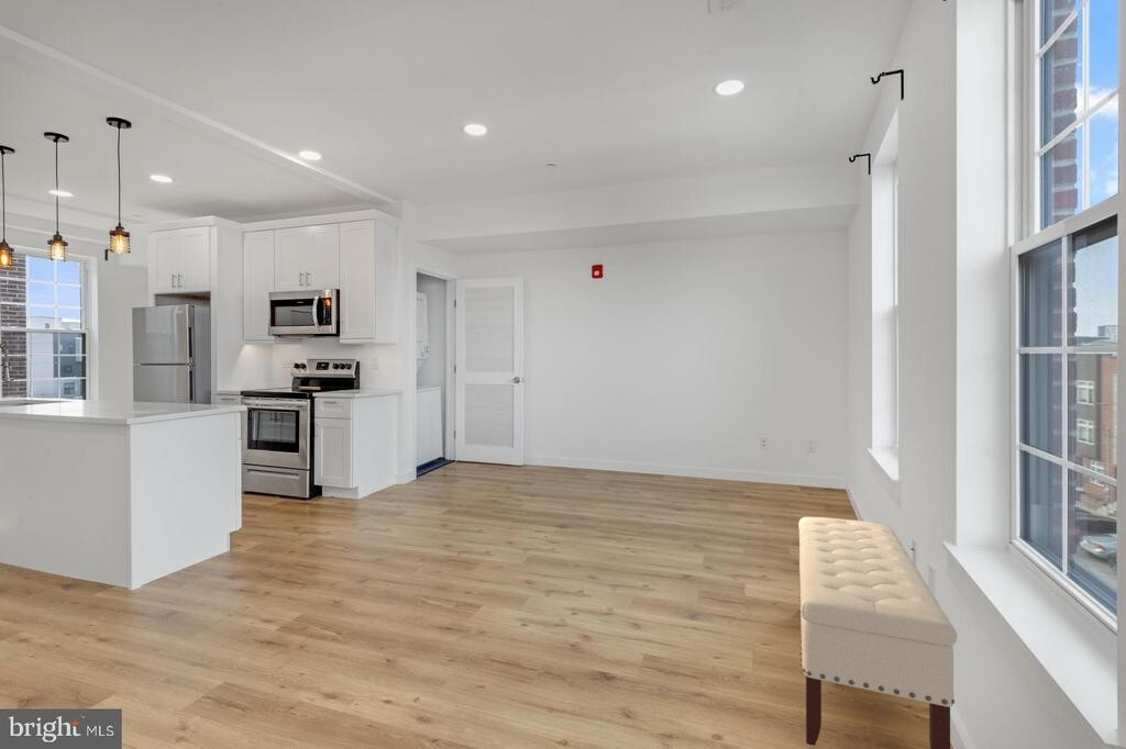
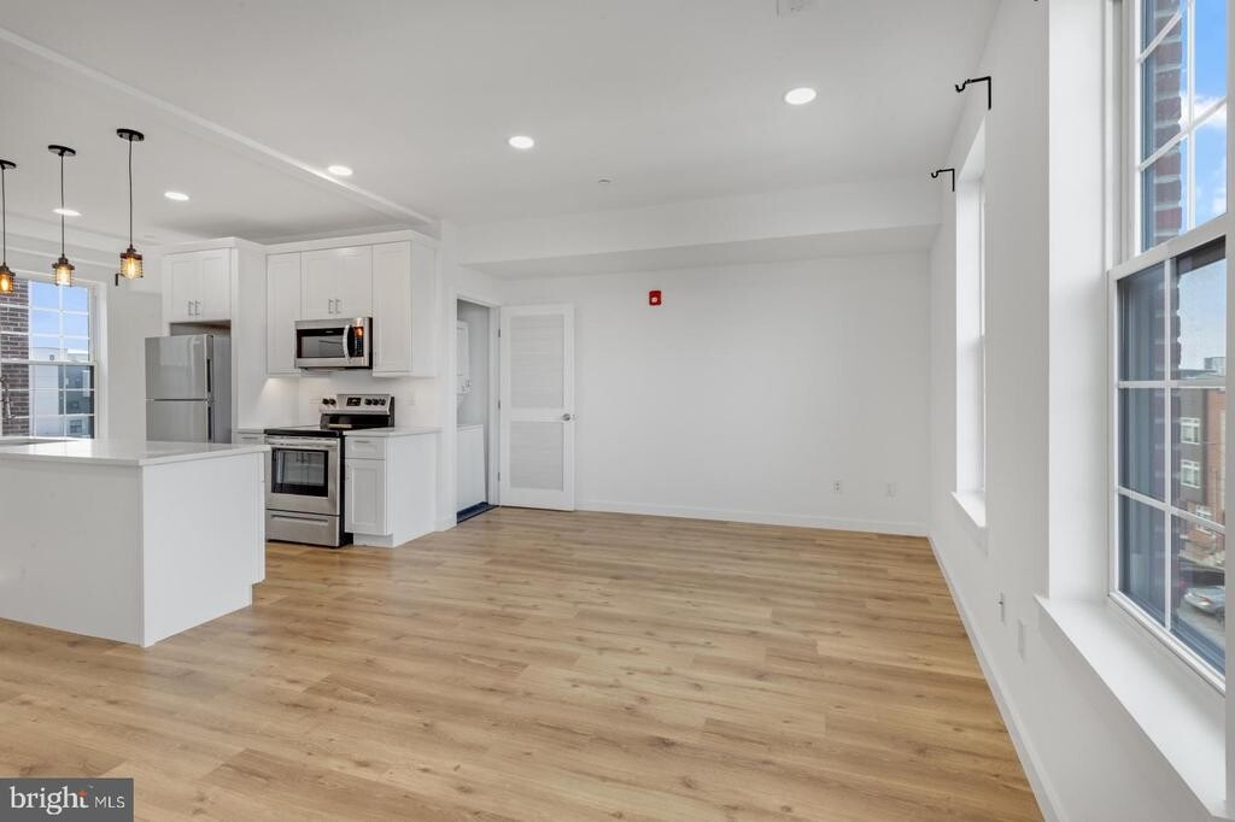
- bench (855, 612)
